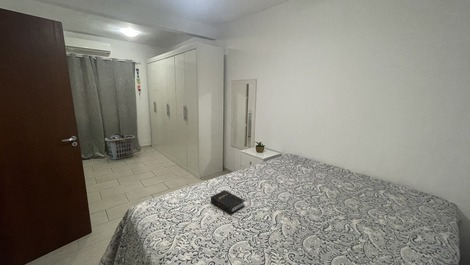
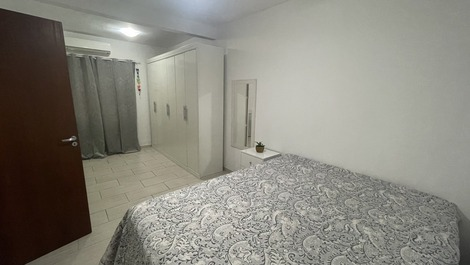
- hardback book (227, 201)
- clothes hamper (120, 145)
